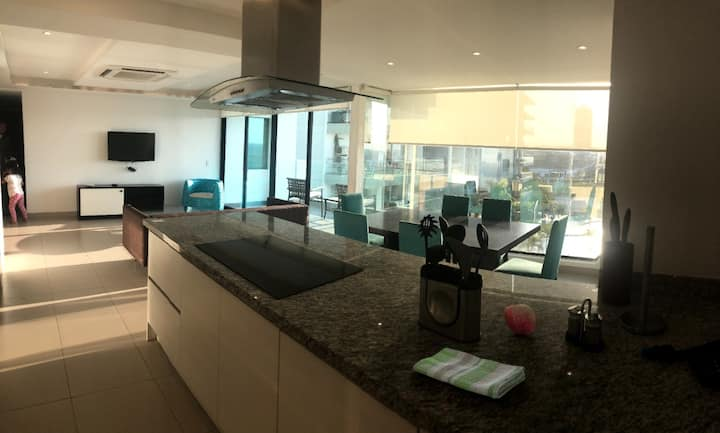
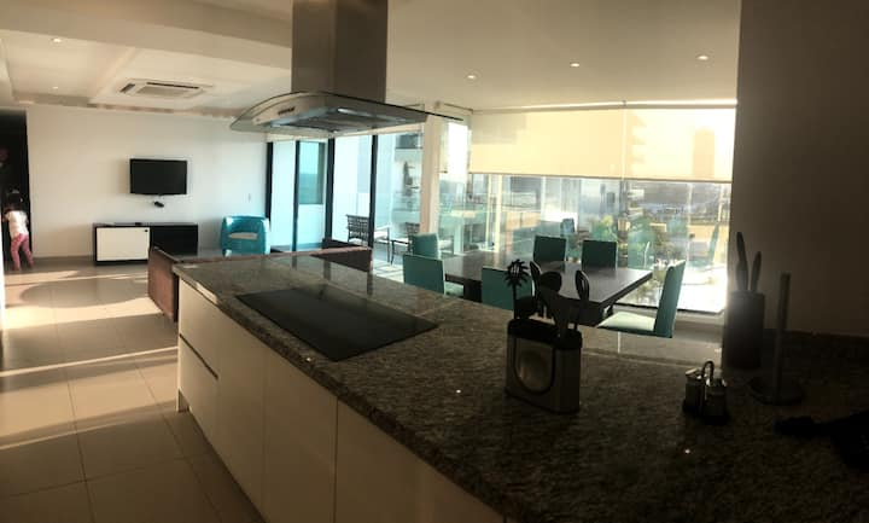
- dish towel (468, 369)
- apple (519, 318)
